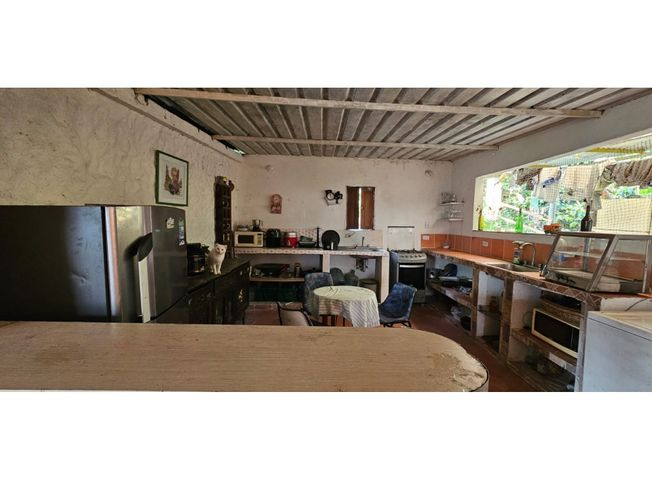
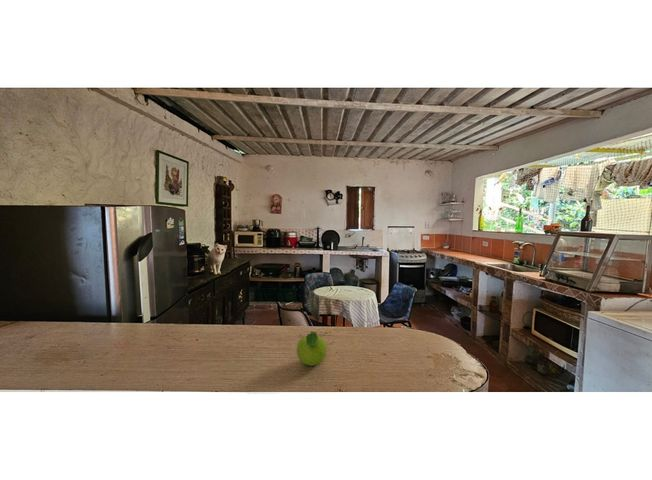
+ fruit (311, 348)
